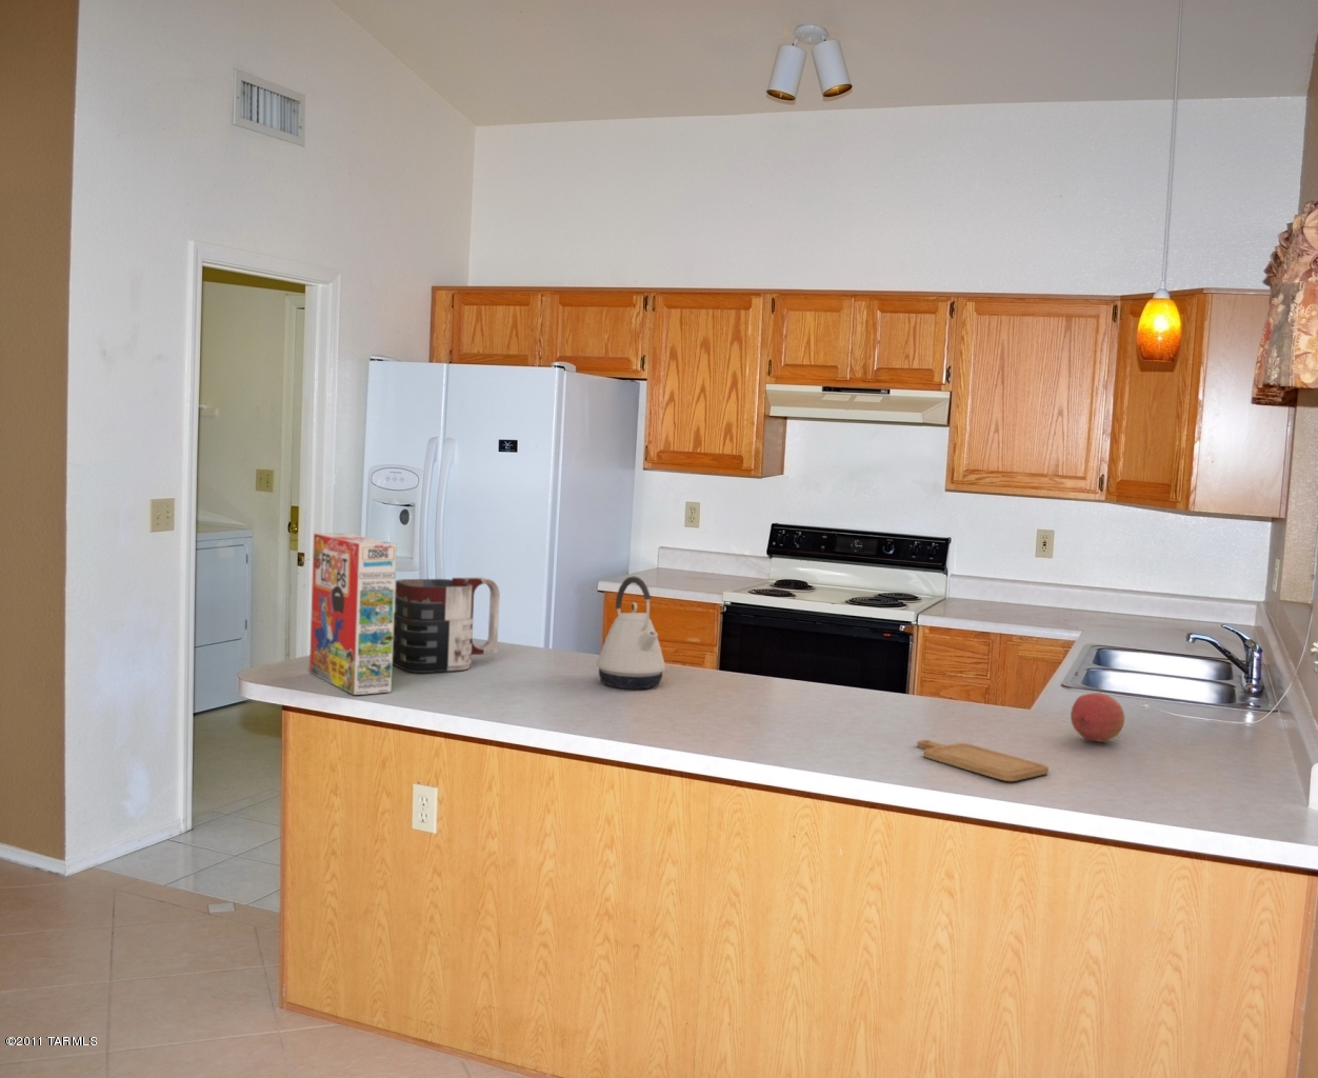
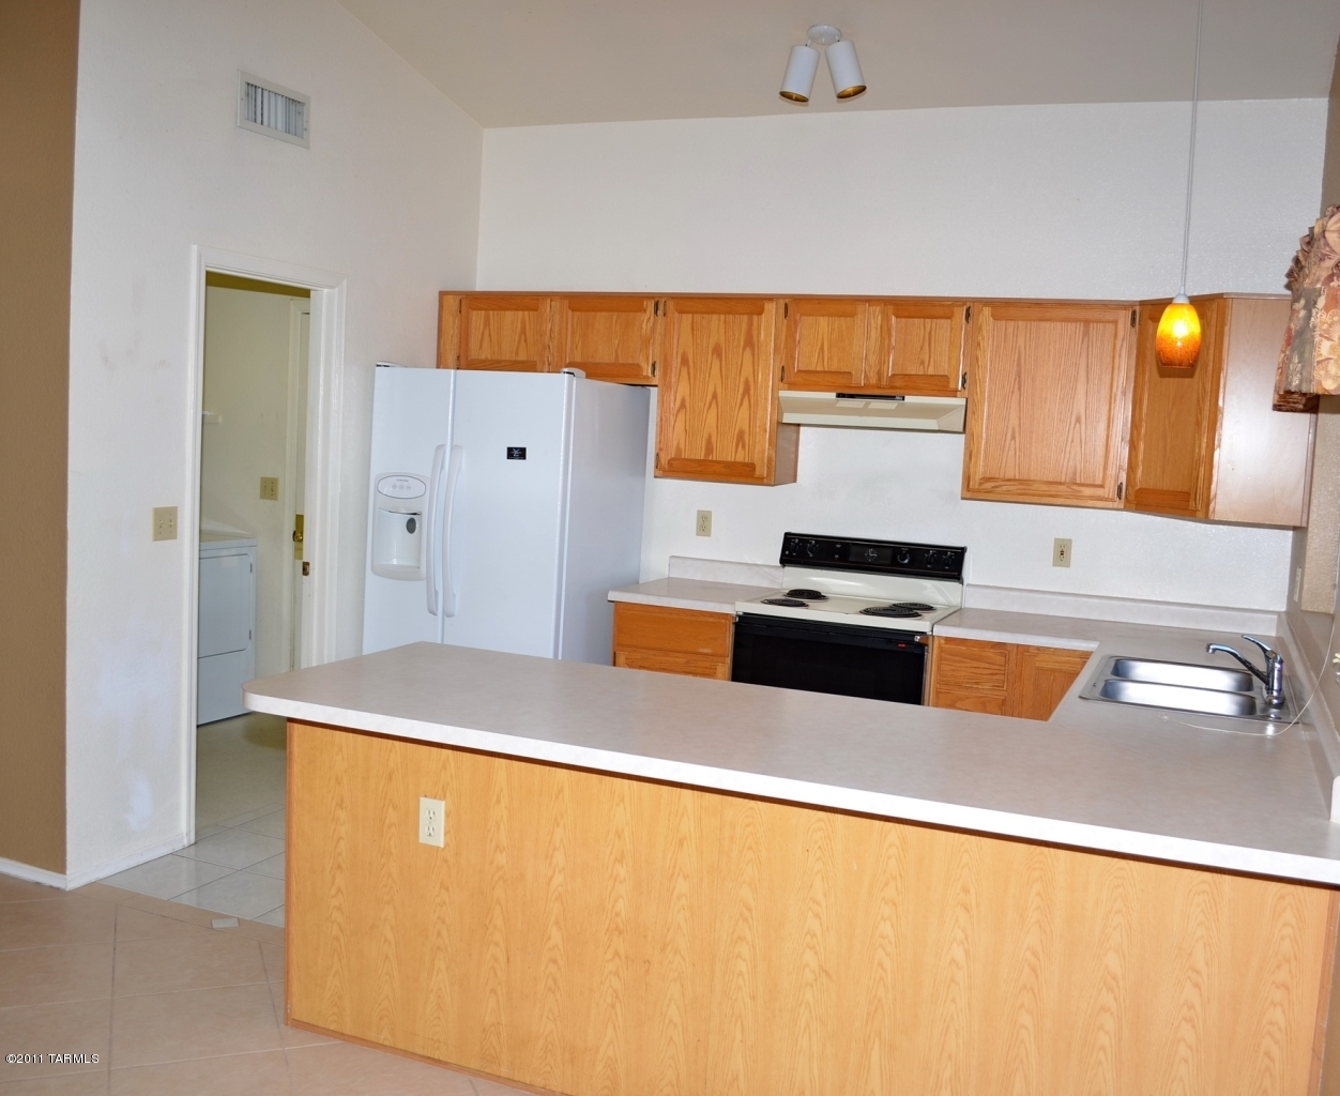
- chopping board (973, 757)
- fruit (1098, 717)
- mug (449, 622)
- kettle (634, 630)
- cereal box (350, 610)
